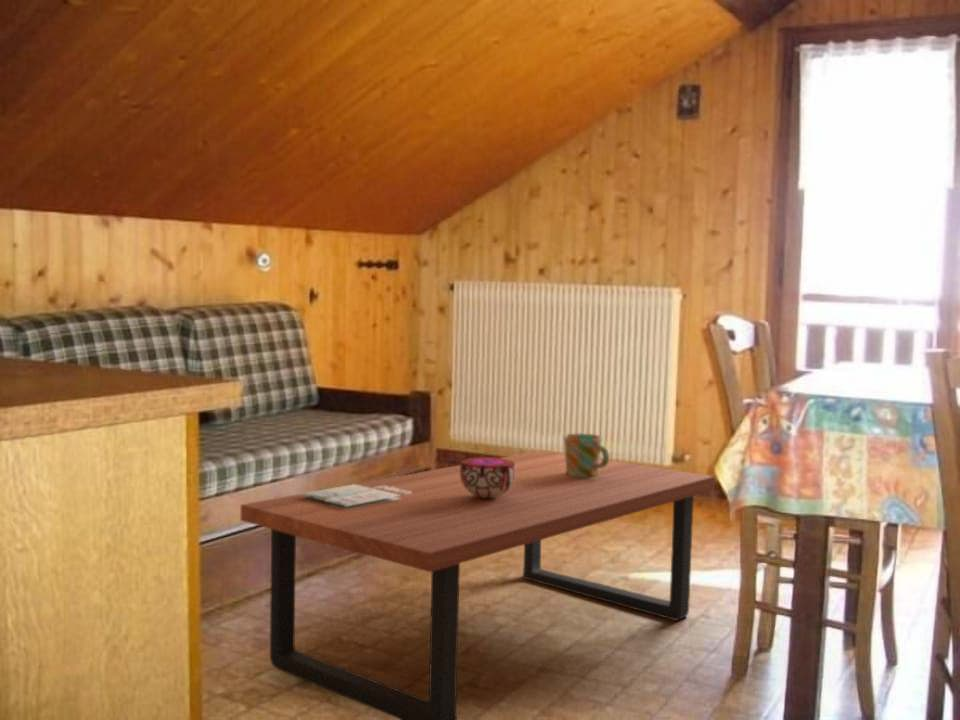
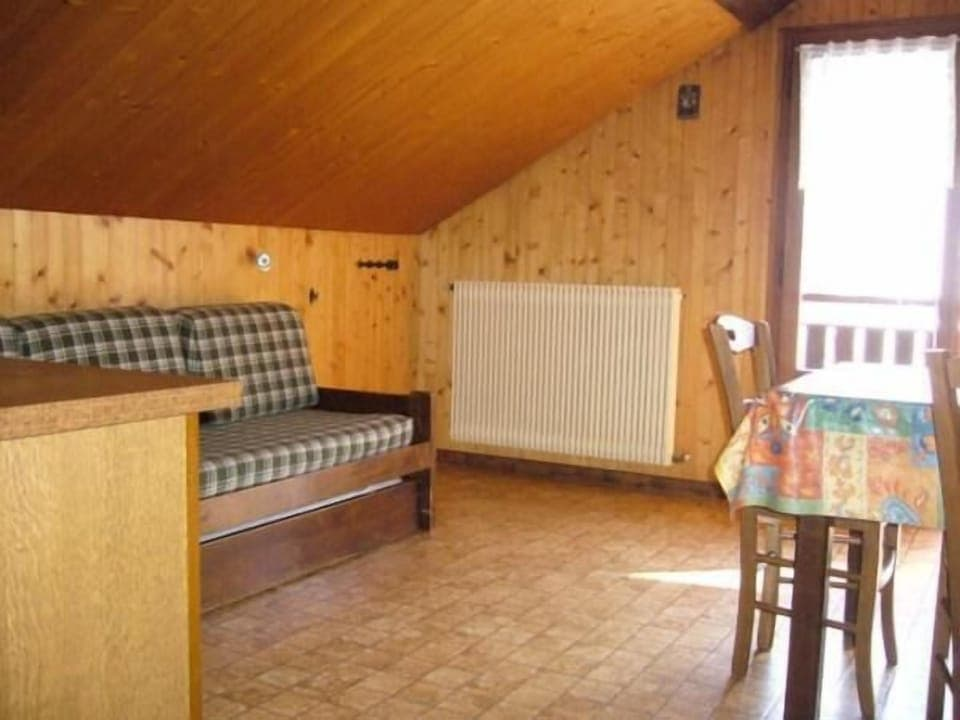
- magazine (362, 493)
- decorative bowl (487, 478)
- coffee table (493, 553)
- mug (586, 455)
